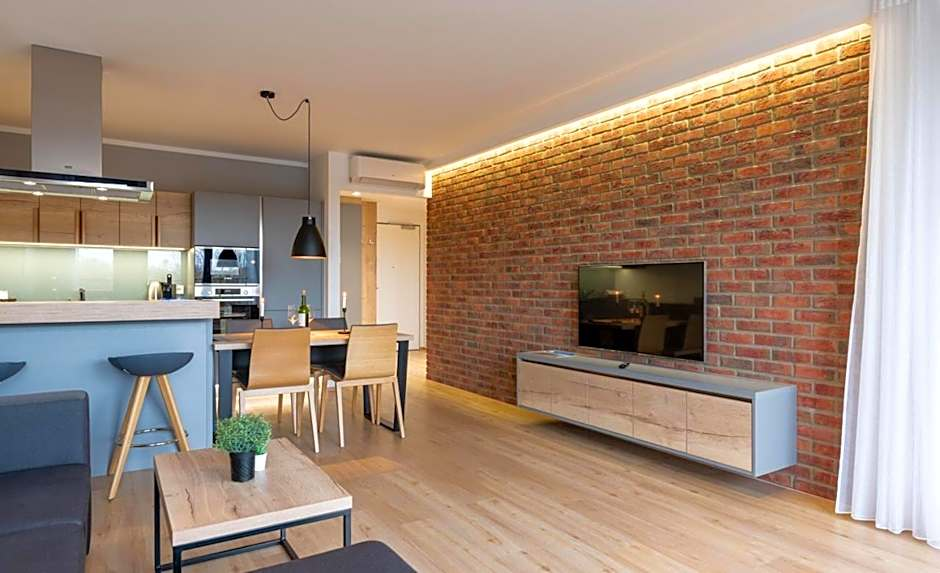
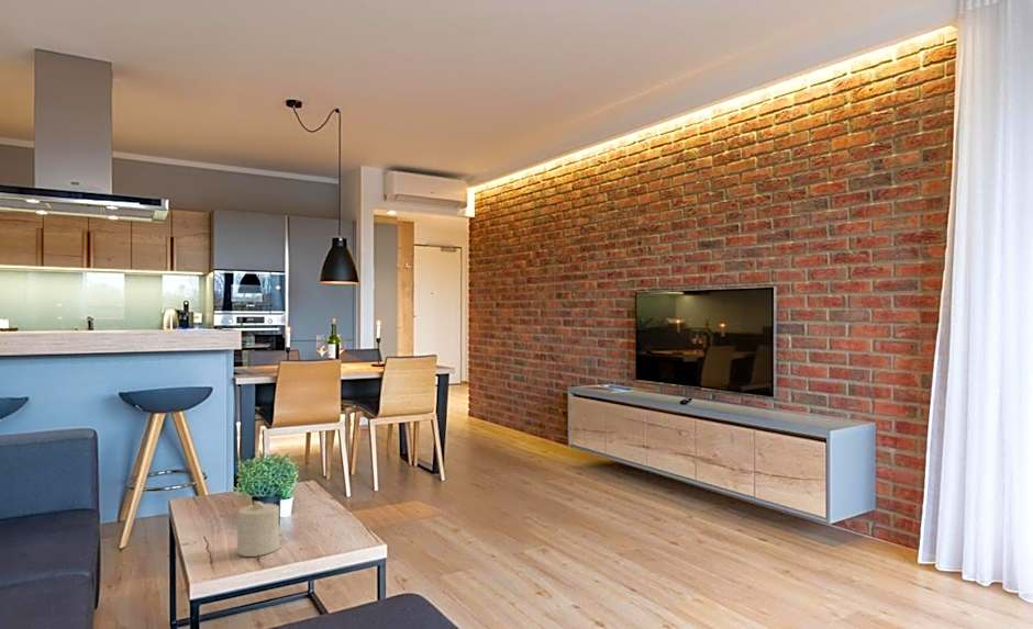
+ candle (258, 525)
